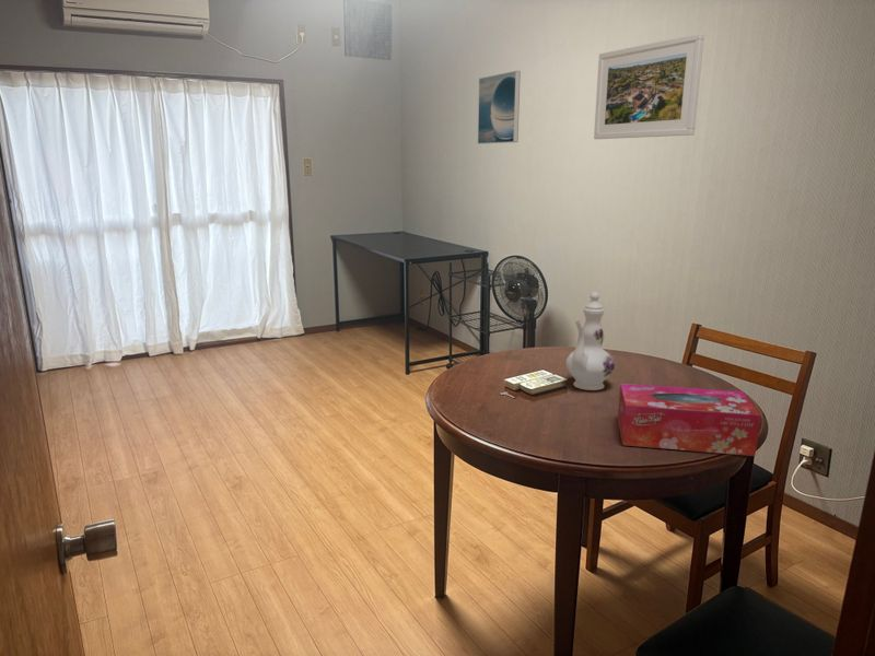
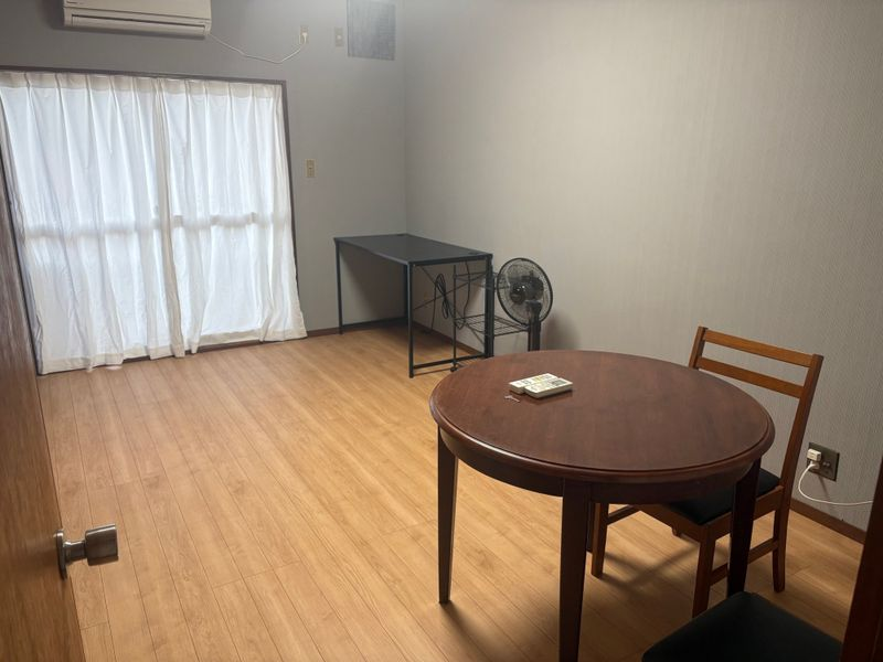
- chinaware (588, 340)
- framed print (498, 109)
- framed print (643, 91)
- tissue box (684, 418)
